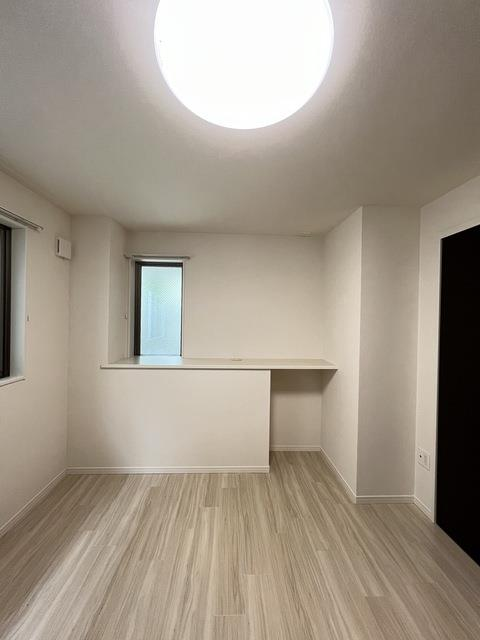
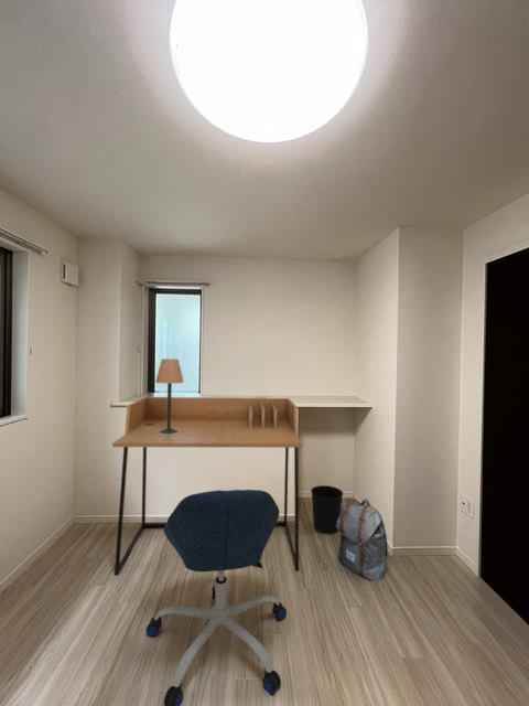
+ wastebasket (326, 510)
+ desk (213, 446)
+ office chair (222, 553)
+ backpack (361, 532)
+ table lamp (169, 395)
